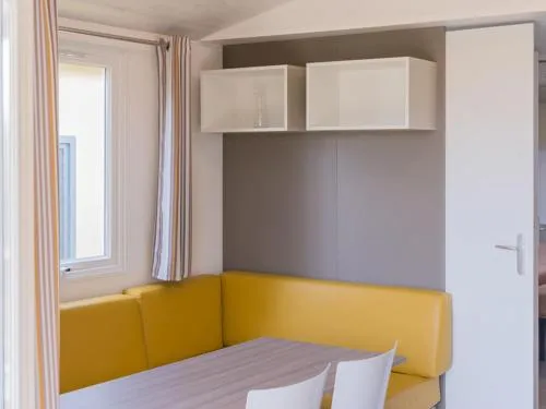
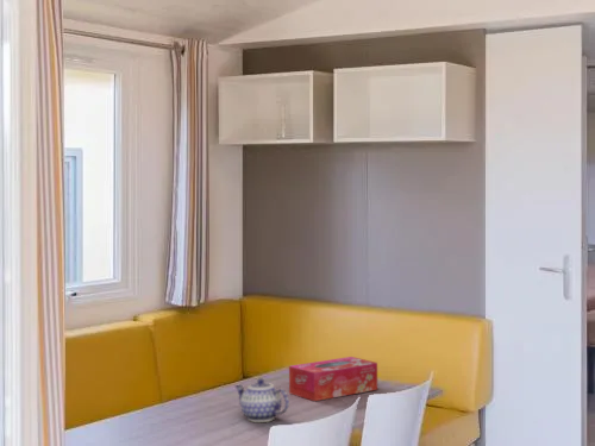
+ tissue box (333, 377)
+ teapot (261, 398)
